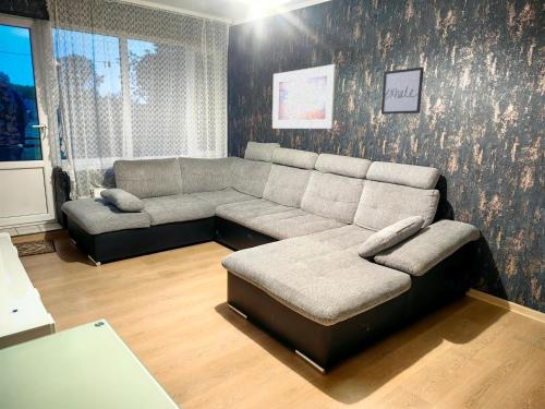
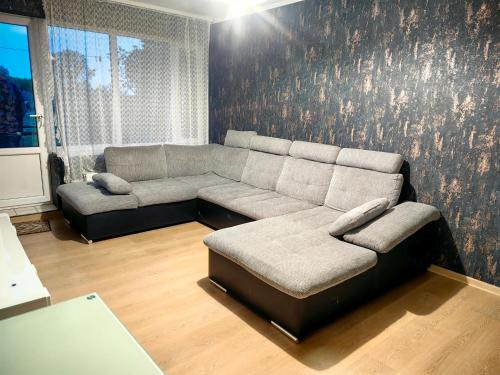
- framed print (301, 99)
- wall art (401, 92)
